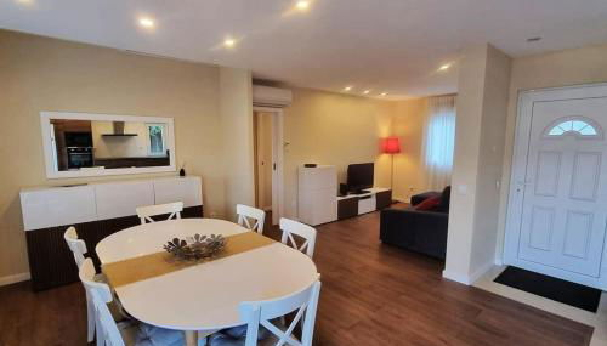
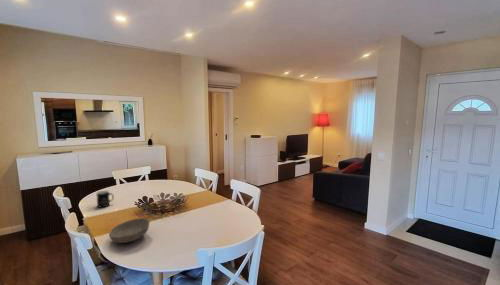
+ bowl (130, 231)
+ mug (105, 198)
